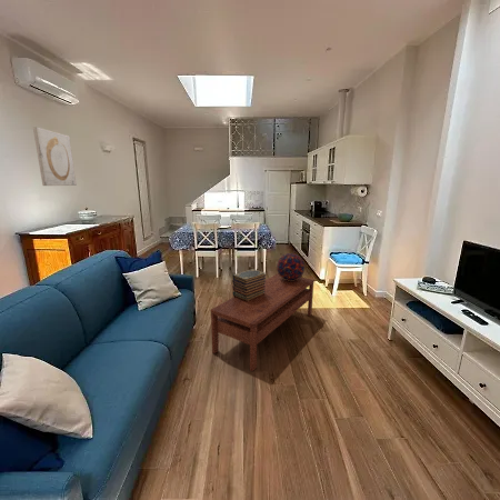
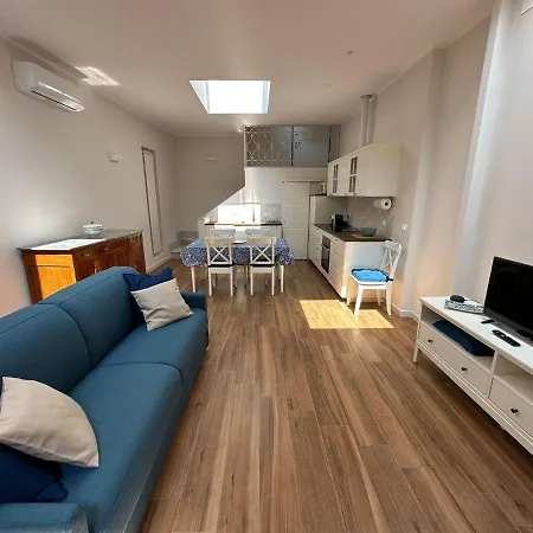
- wall art (57, 159)
- decorative sphere (290, 267)
- coffee table (268, 312)
- book stack (249, 284)
